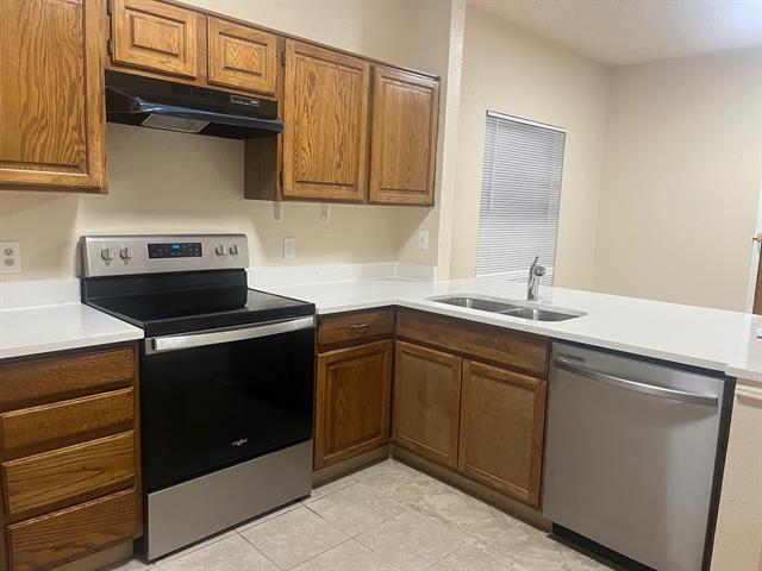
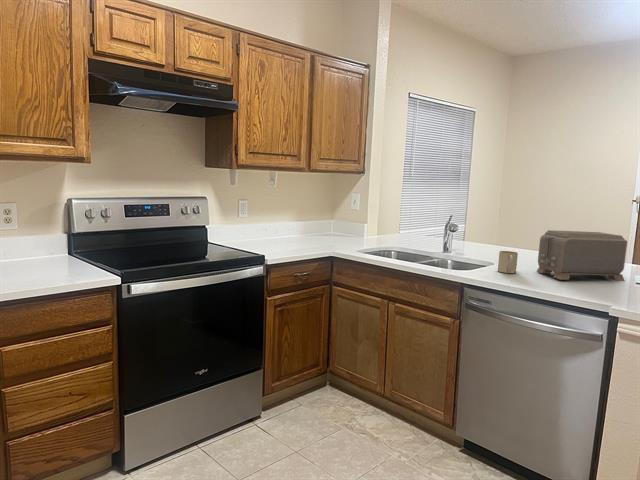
+ mug (508, 262)
+ toaster (577, 254)
